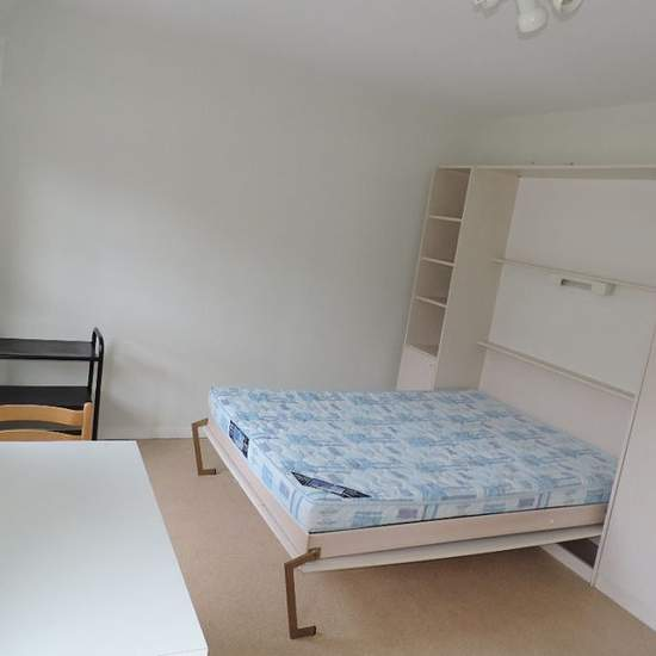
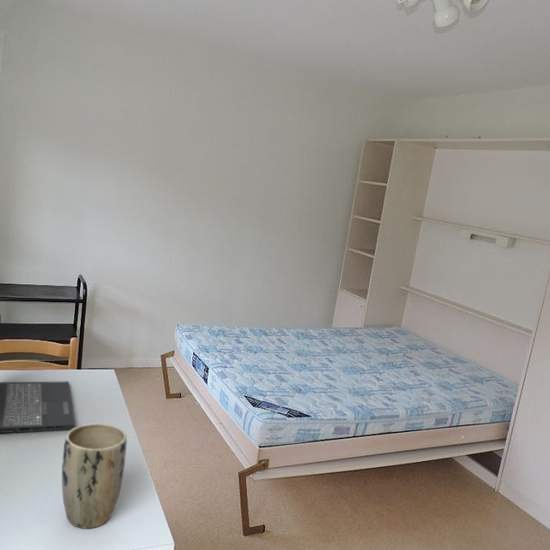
+ plant pot (92, 476)
+ laptop (34, 382)
